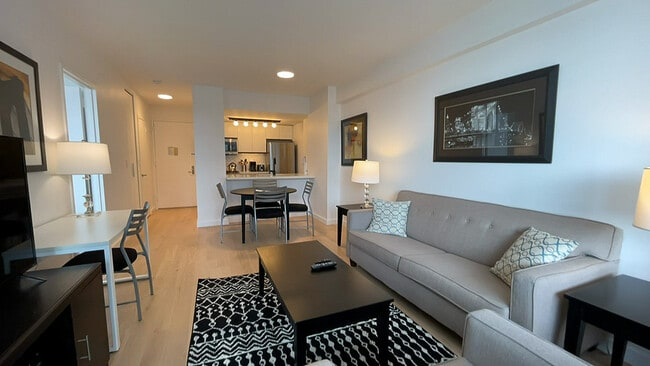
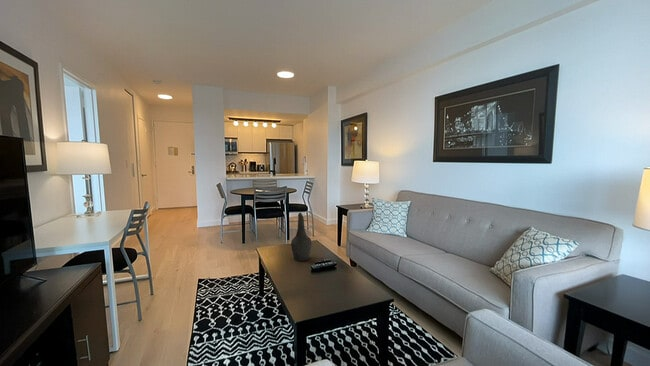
+ decorative vase (301, 236)
